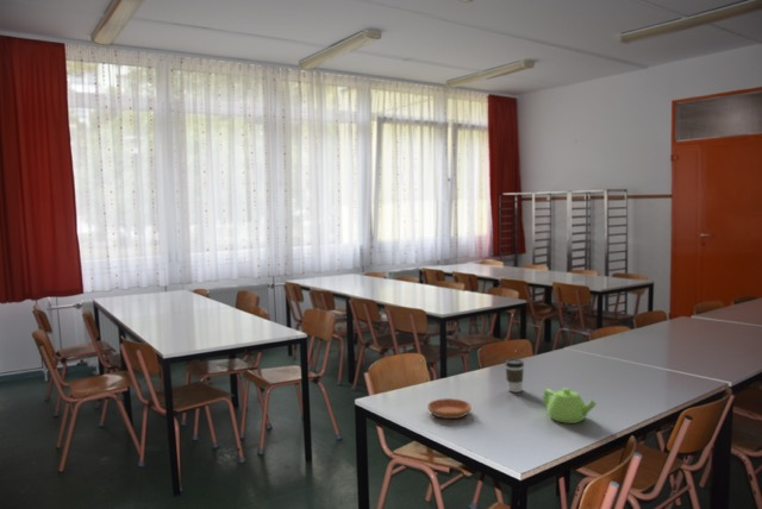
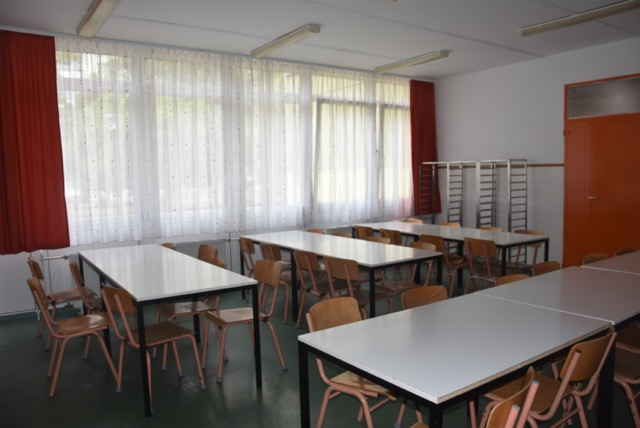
- teapot (568, 403)
- coffee cup (514, 375)
- saucer (449, 408)
